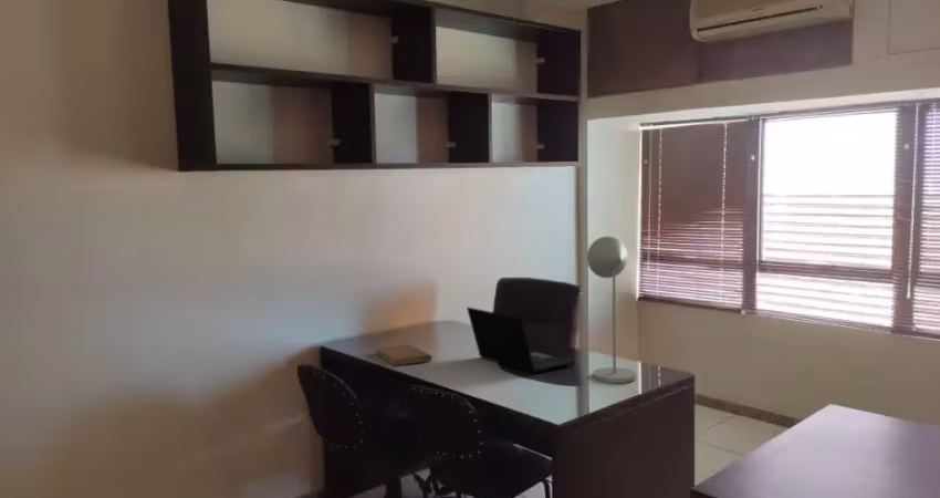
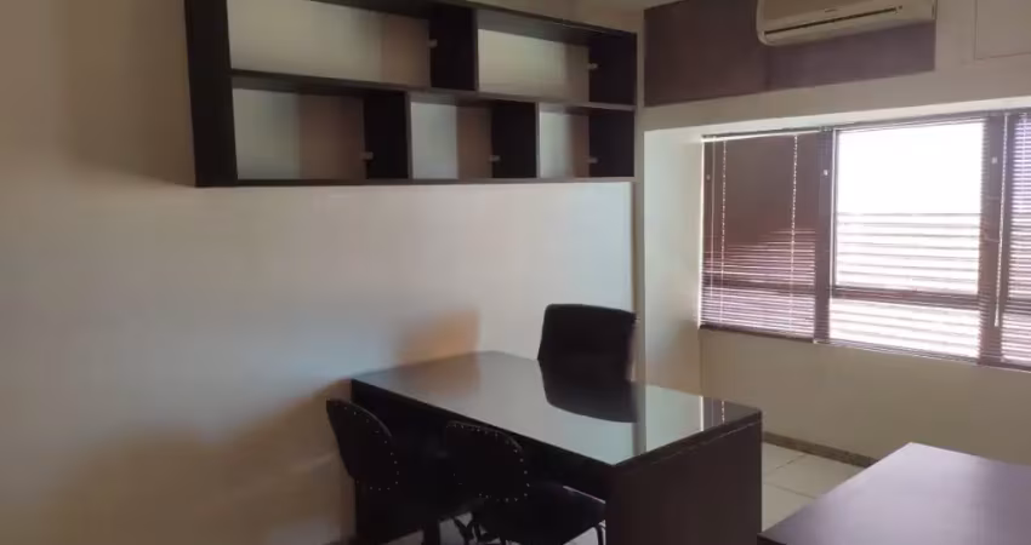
- desk lamp (614, 308)
- laptop (520, 335)
- notebook (403, 354)
